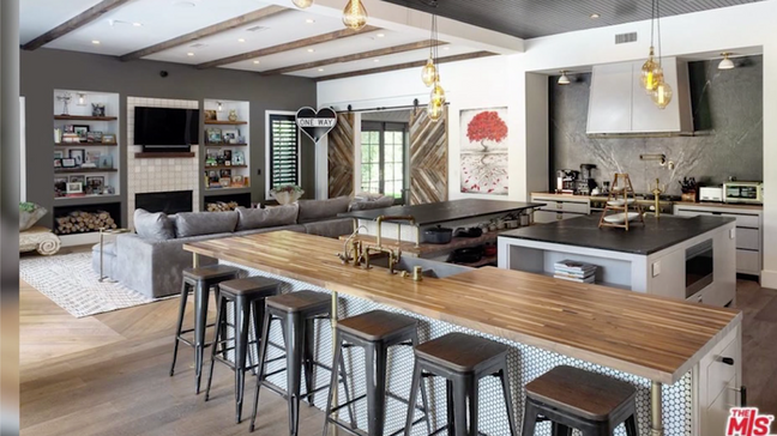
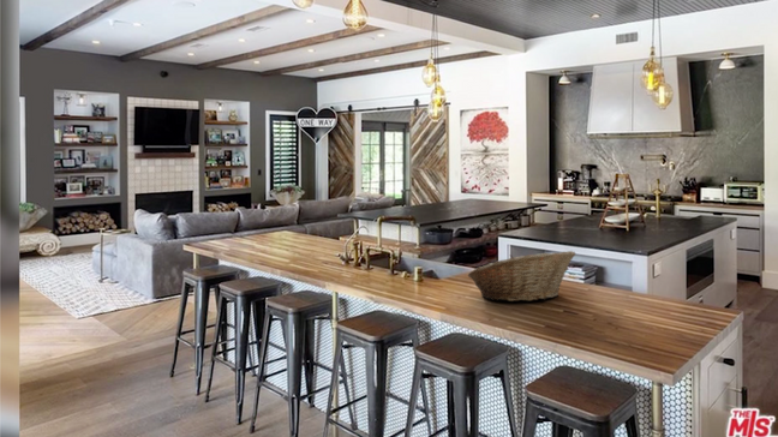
+ fruit basket (522, 273)
